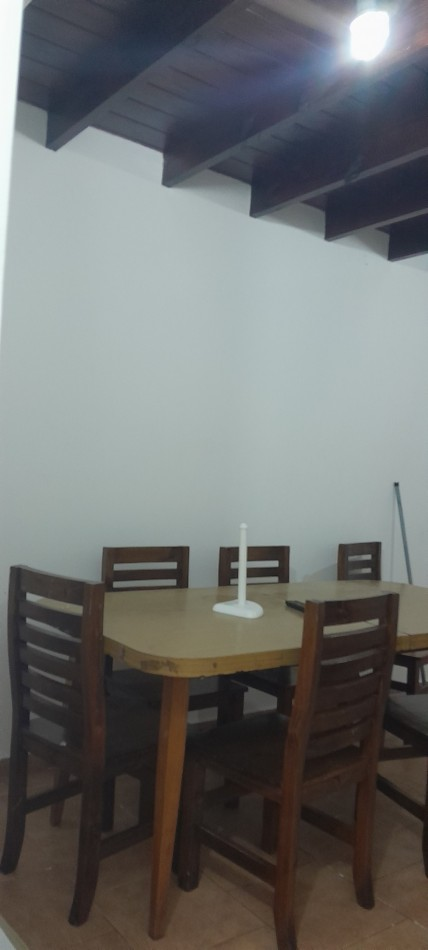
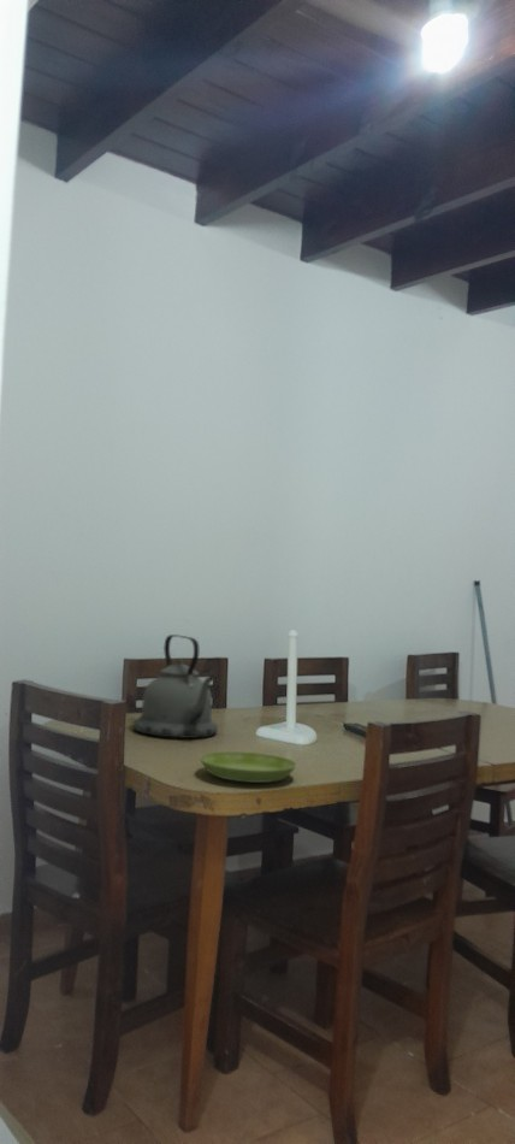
+ kettle (183, 684)
+ saucer (247, 767)
